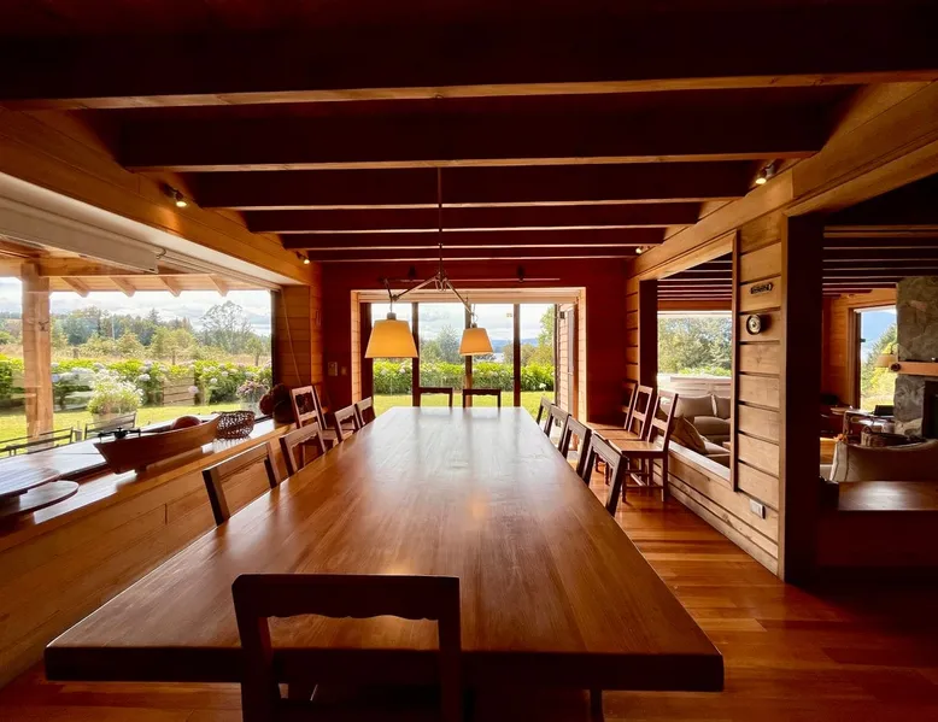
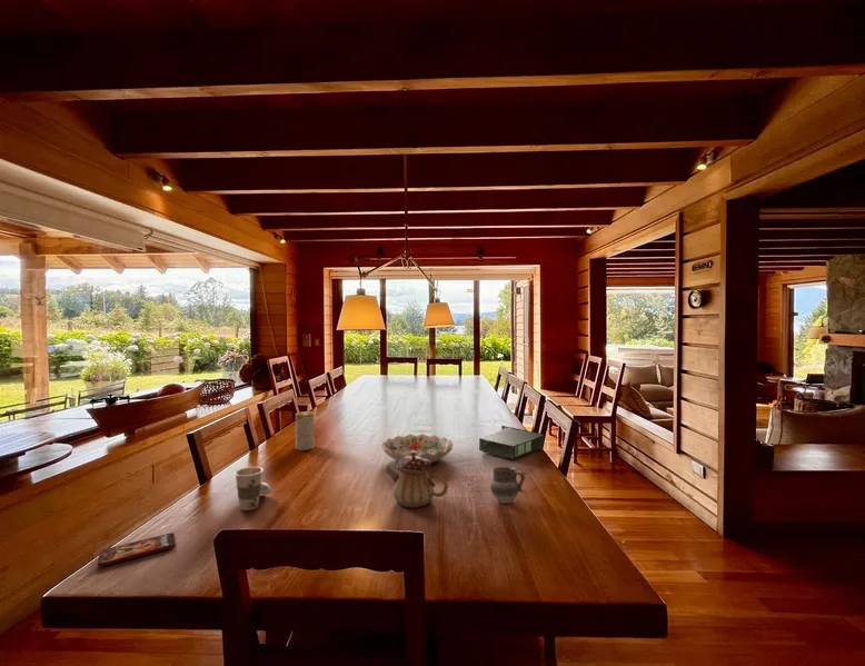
+ box (508, 441)
+ teapot (416, 476)
+ decorative bowl (417, 450)
+ candle (305, 430)
+ smartphone (138, 548)
+ cup (252, 485)
+ cup (507, 484)
